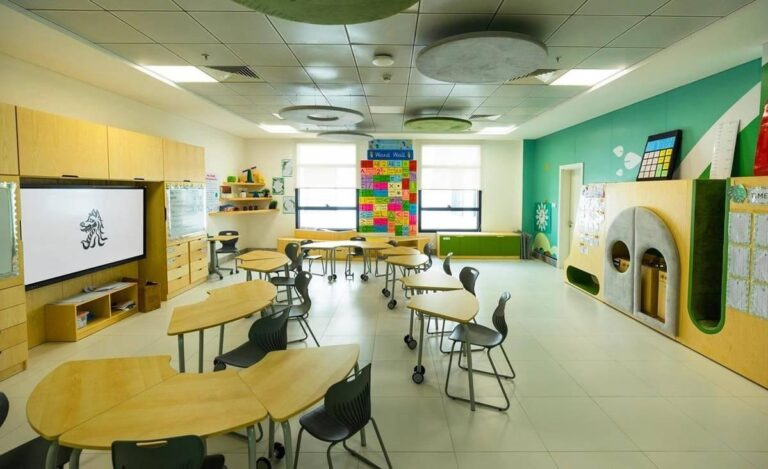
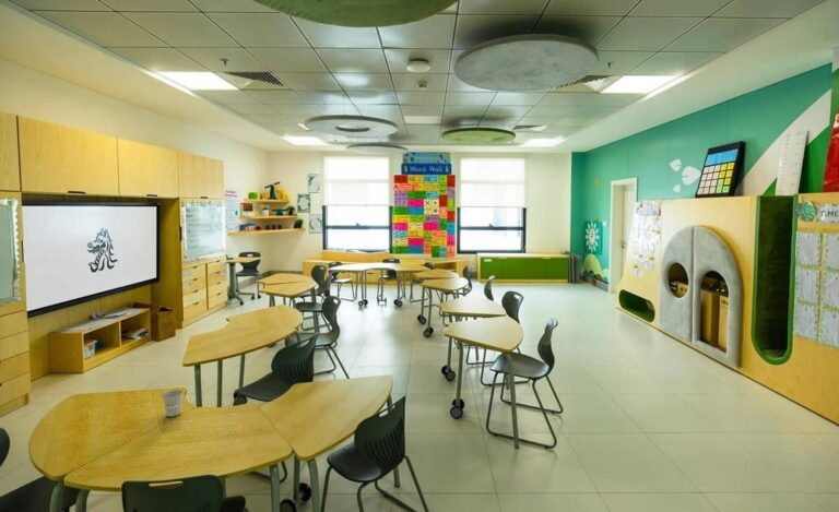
+ cup (173, 404)
